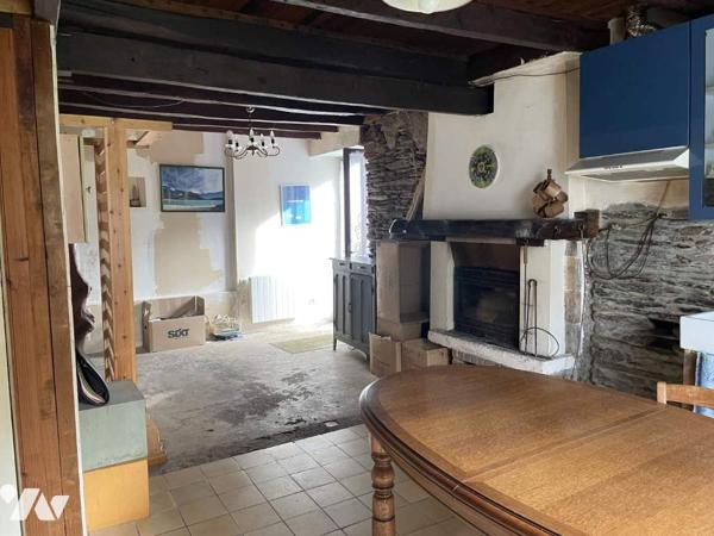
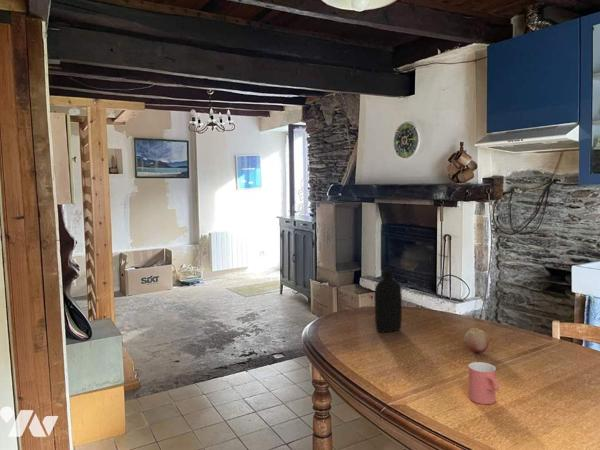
+ bottle (388, 300)
+ fruit (476, 340)
+ cup (485, 385)
